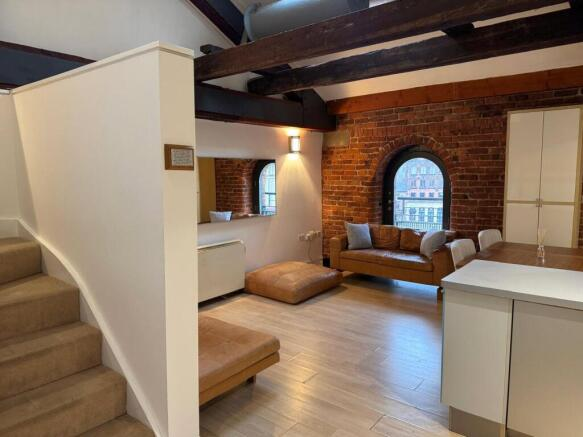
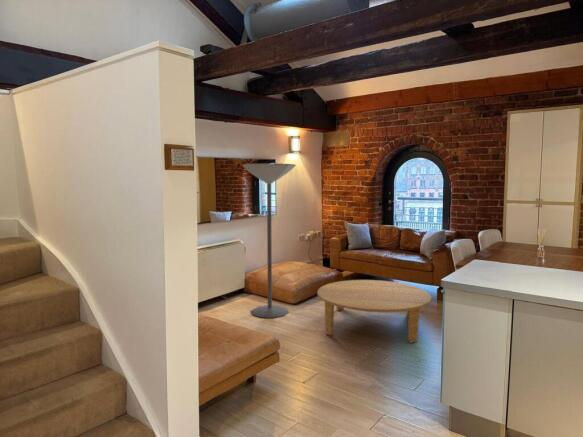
+ coffee table (372, 308)
+ floor lamp (269, 239)
